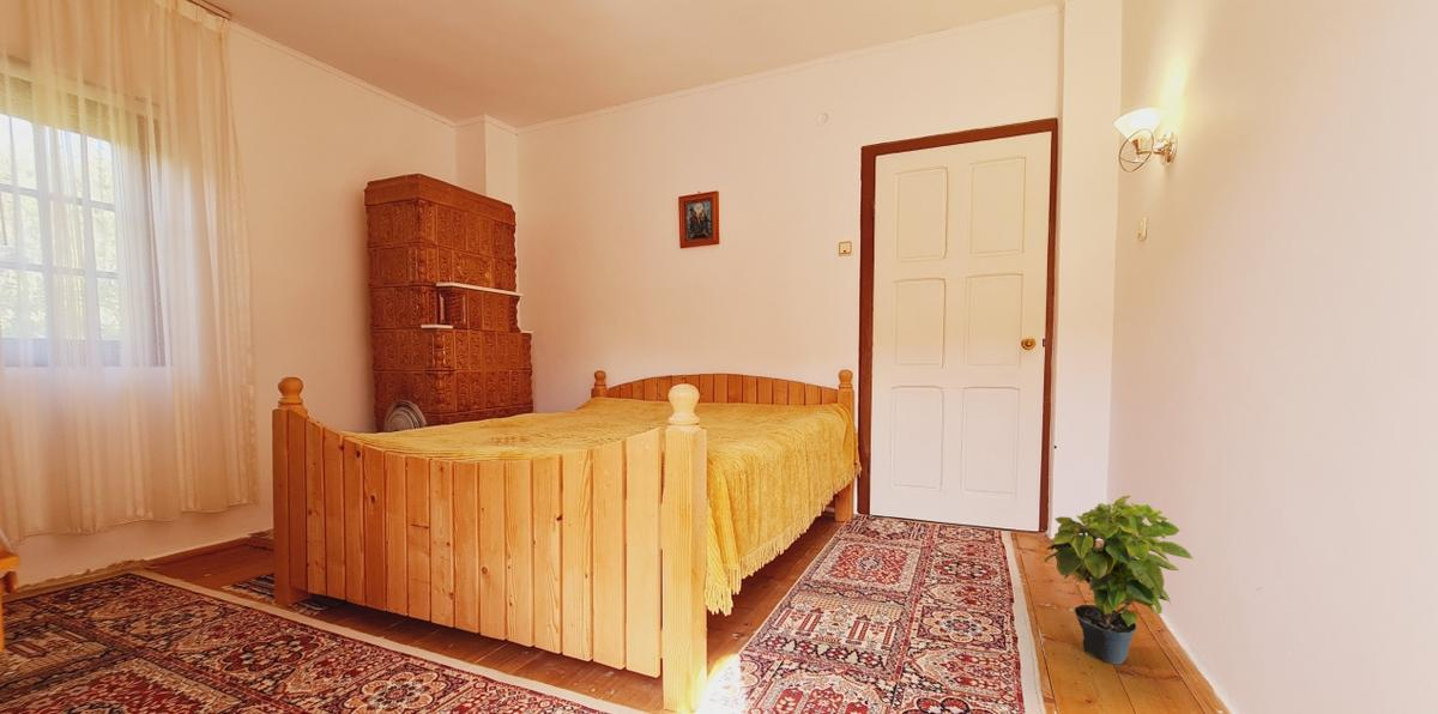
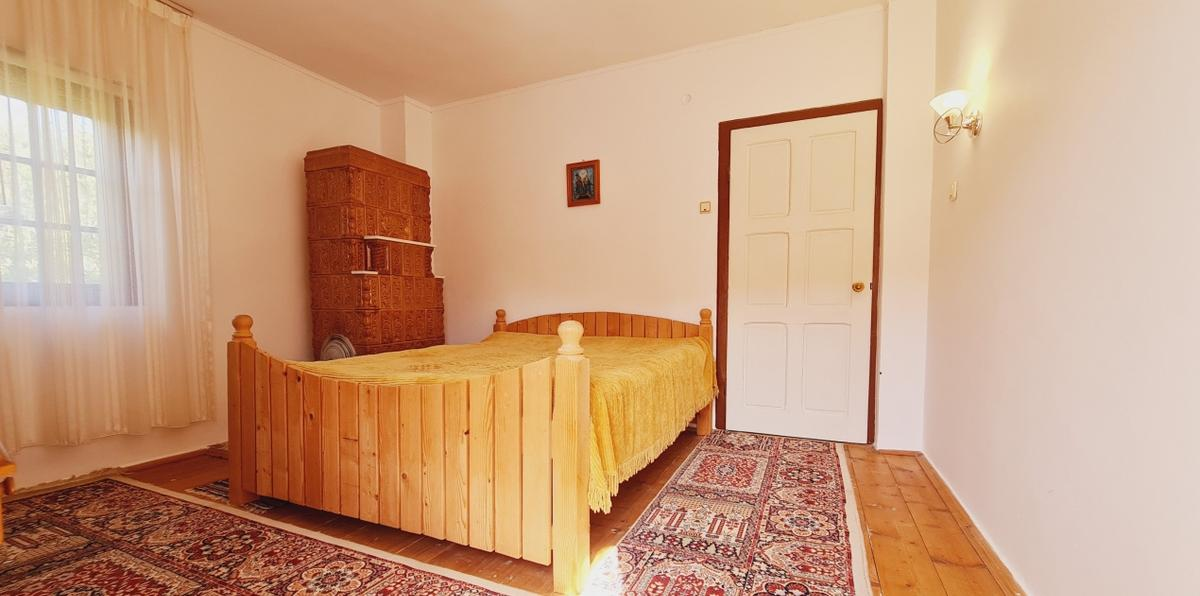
- potted plant (1111, 575)
